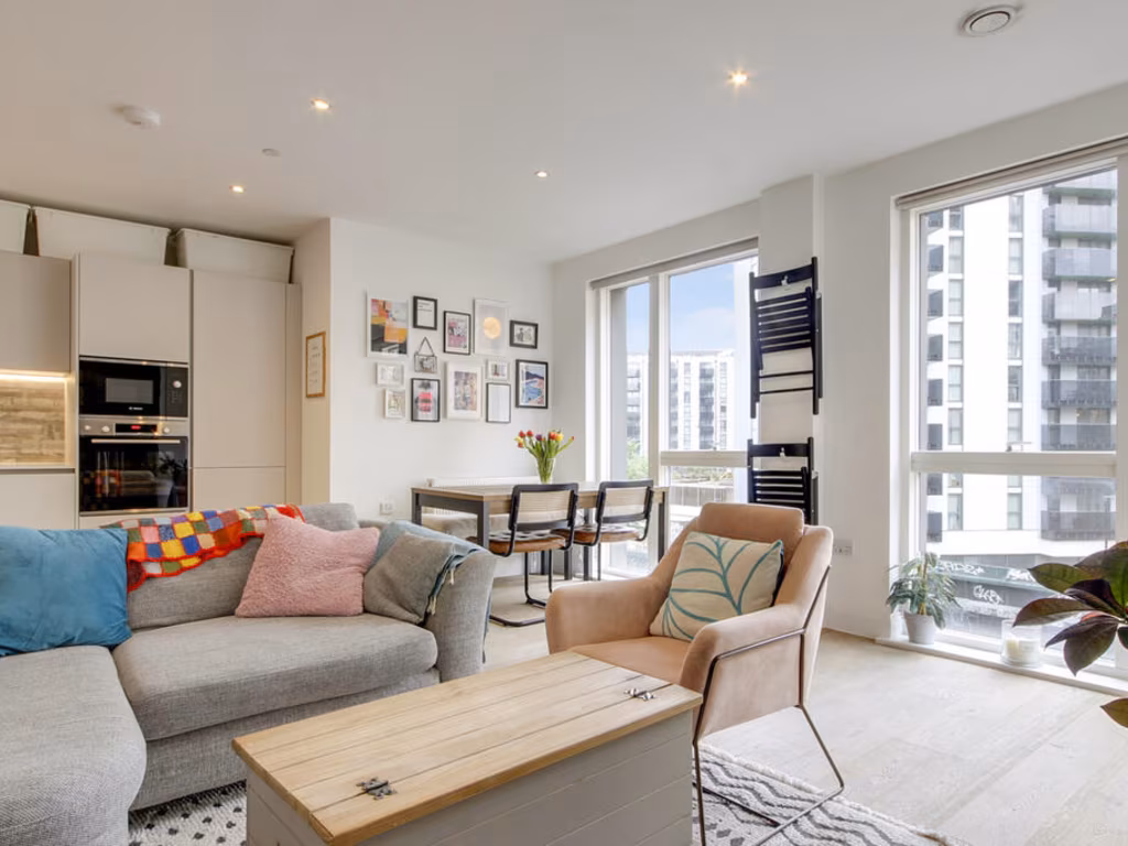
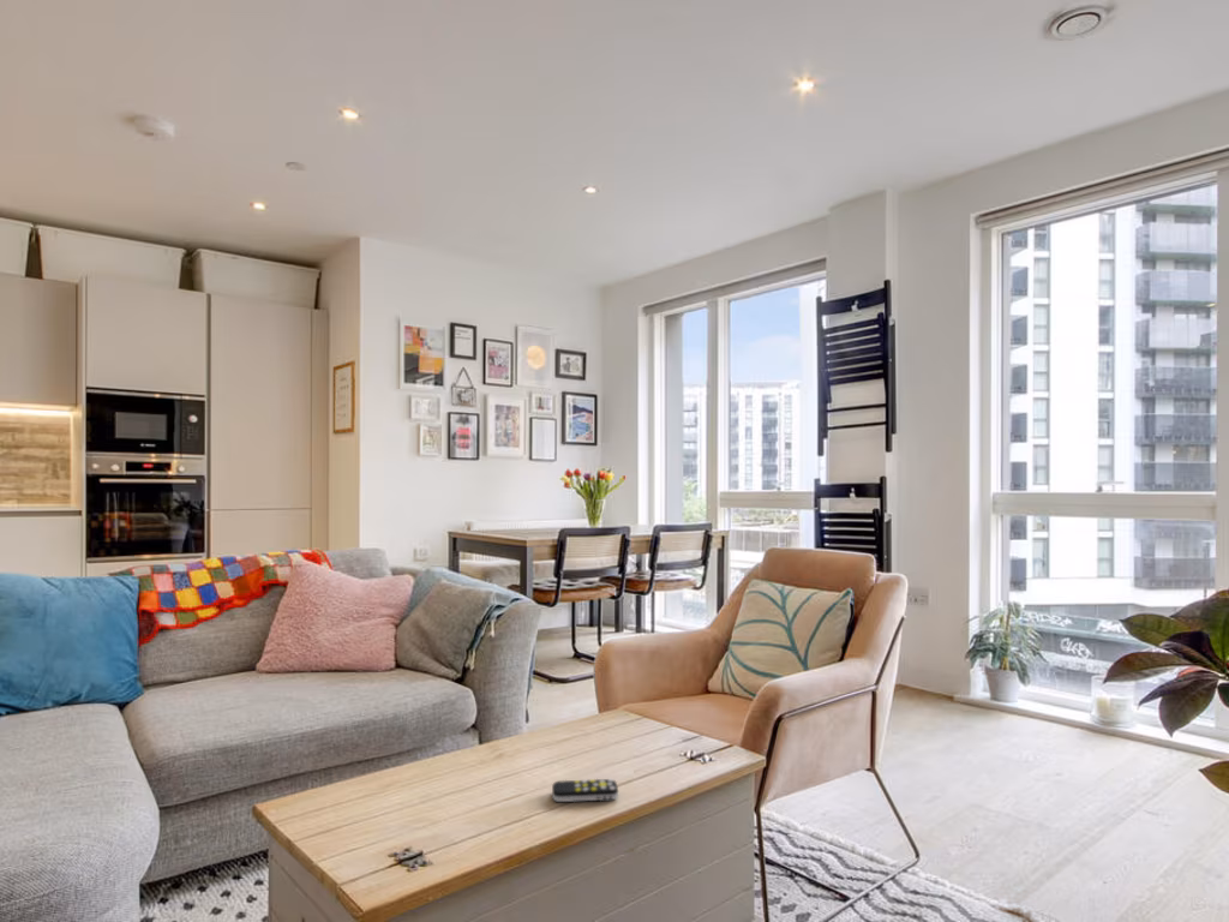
+ remote control (584, 790)
